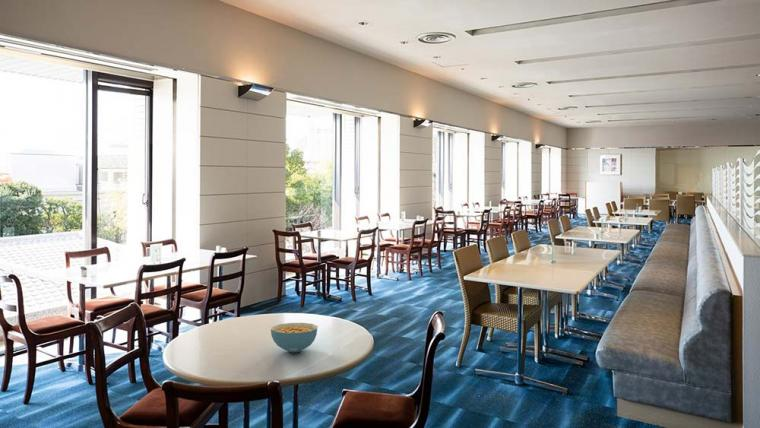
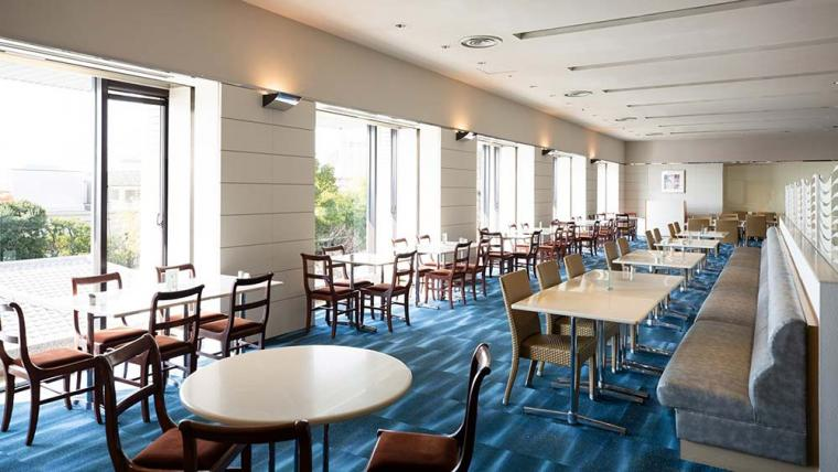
- cereal bowl (294, 339)
